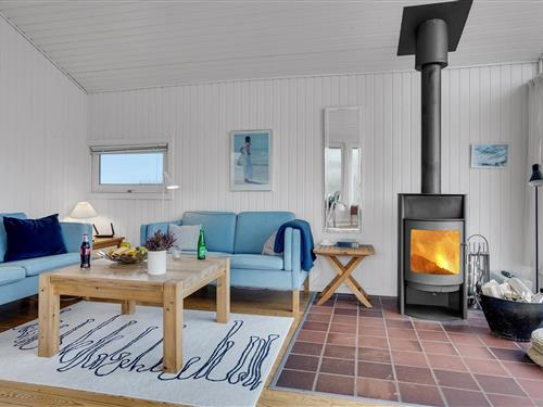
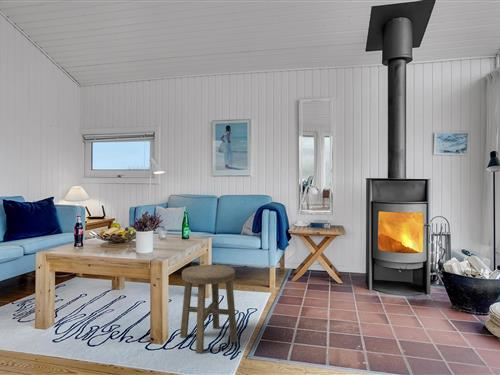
+ stool (209, 305)
